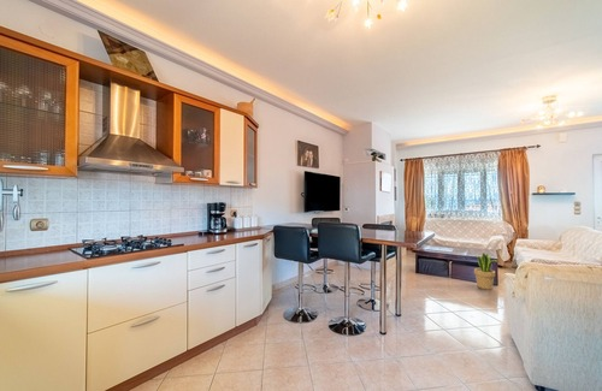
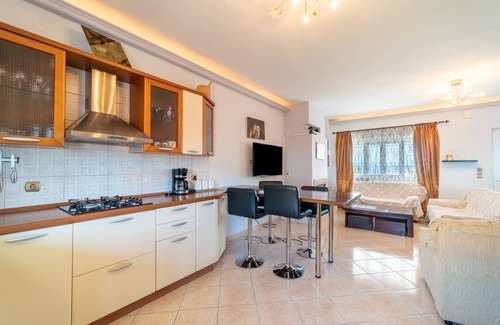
- potted plant (485, 269)
